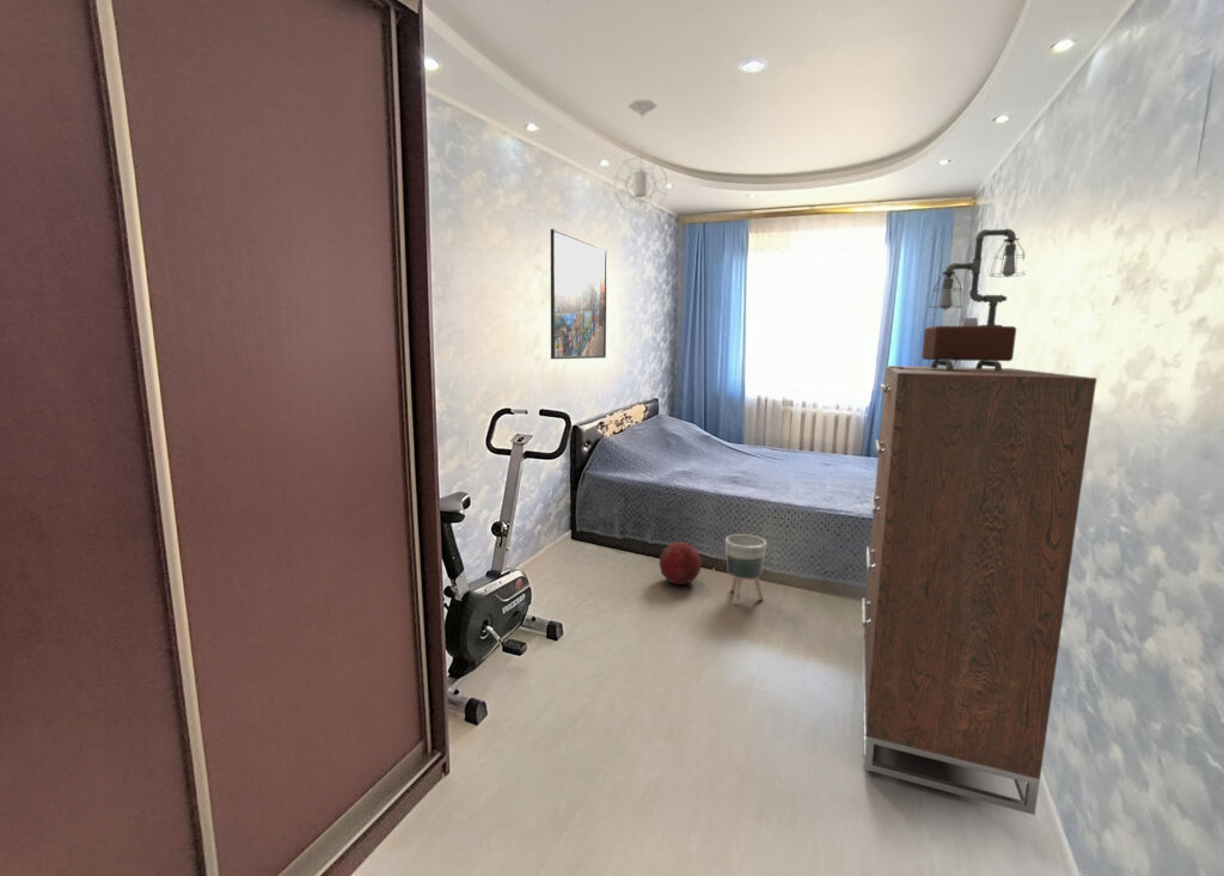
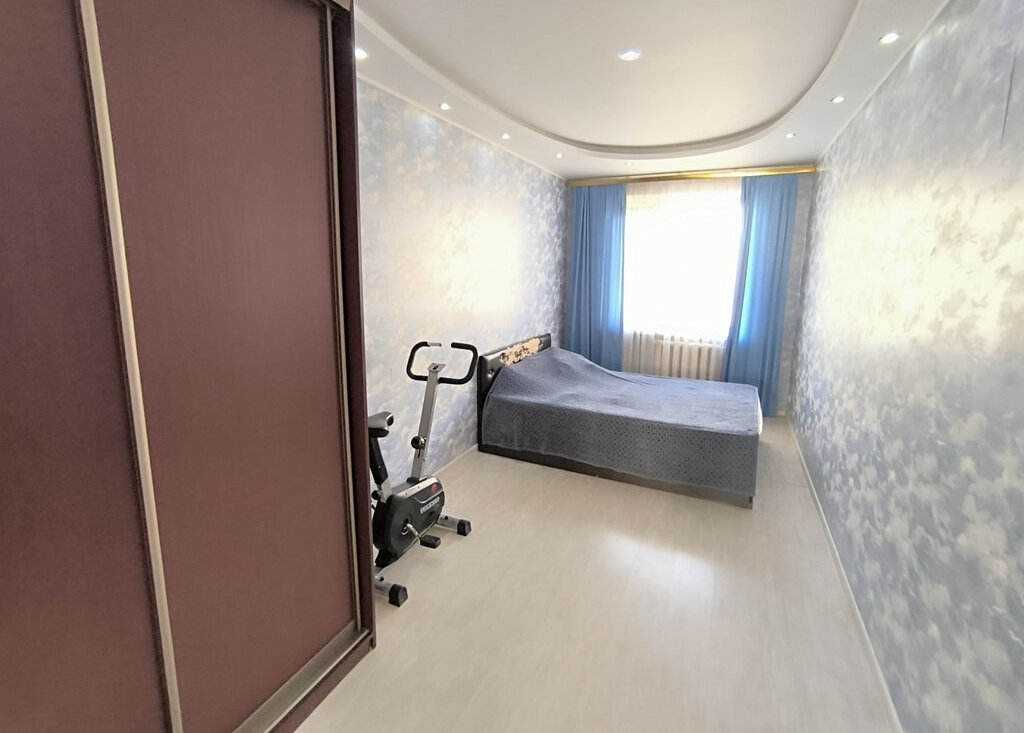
- planter (743, 569)
- pendant light (641, 160)
- dresser (942, 545)
- ball (680, 563)
- table lamp (960, 299)
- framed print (581, 300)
